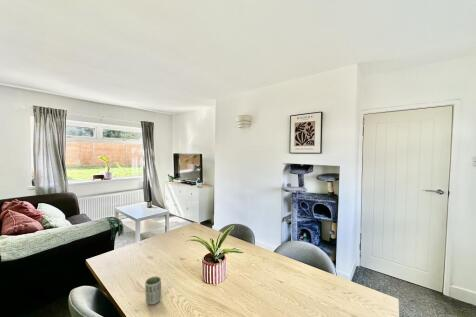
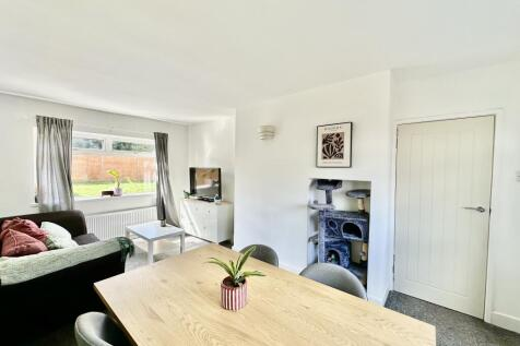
- cup (153, 290)
